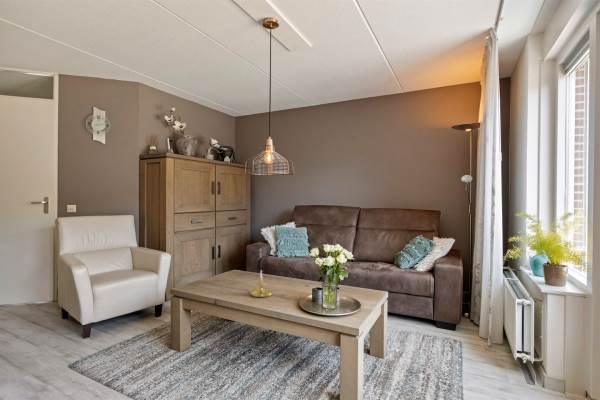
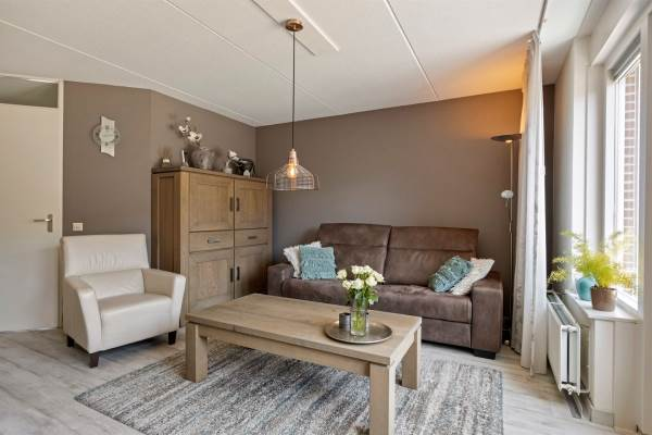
- candle holder (259, 282)
